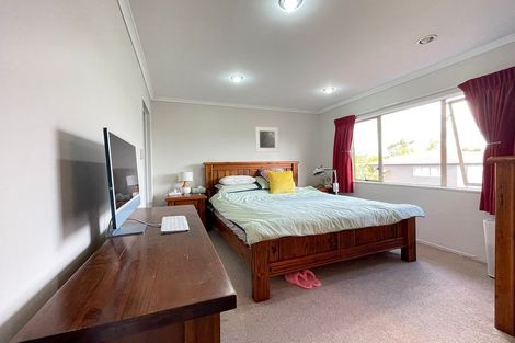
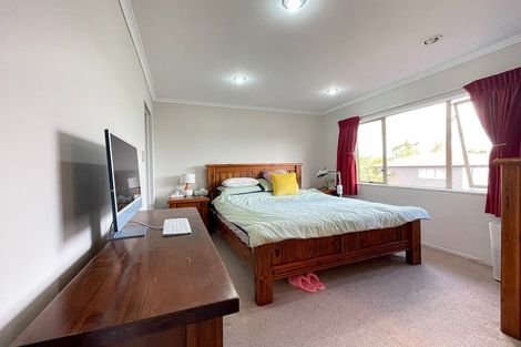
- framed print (266, 139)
